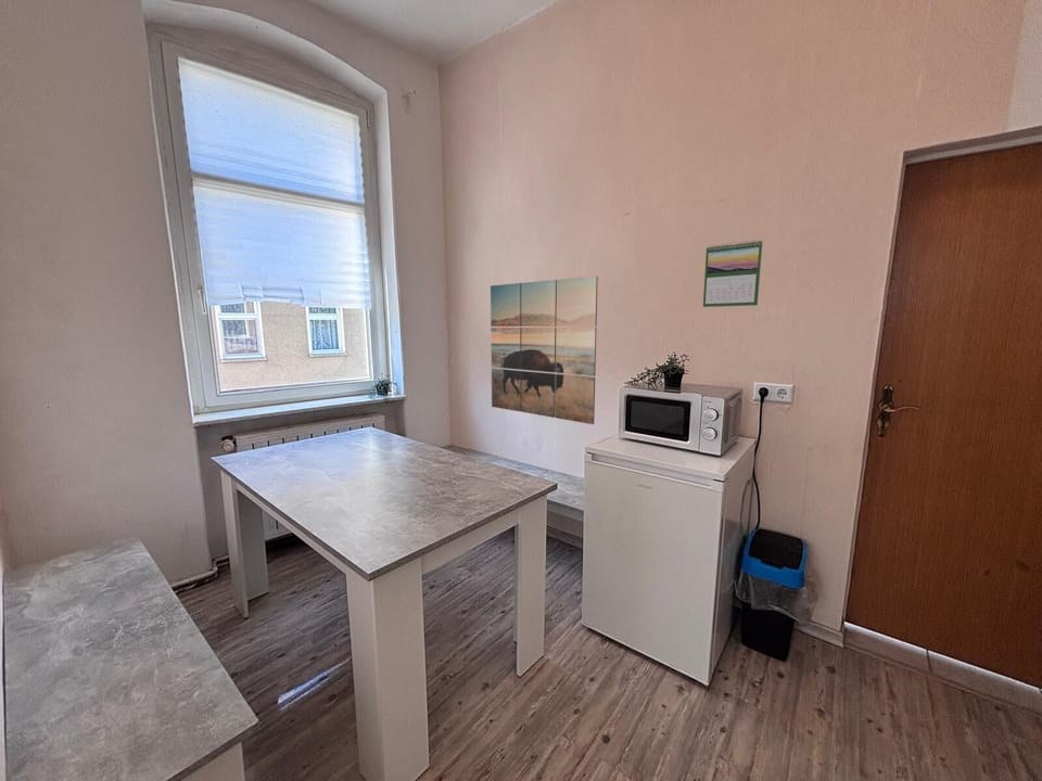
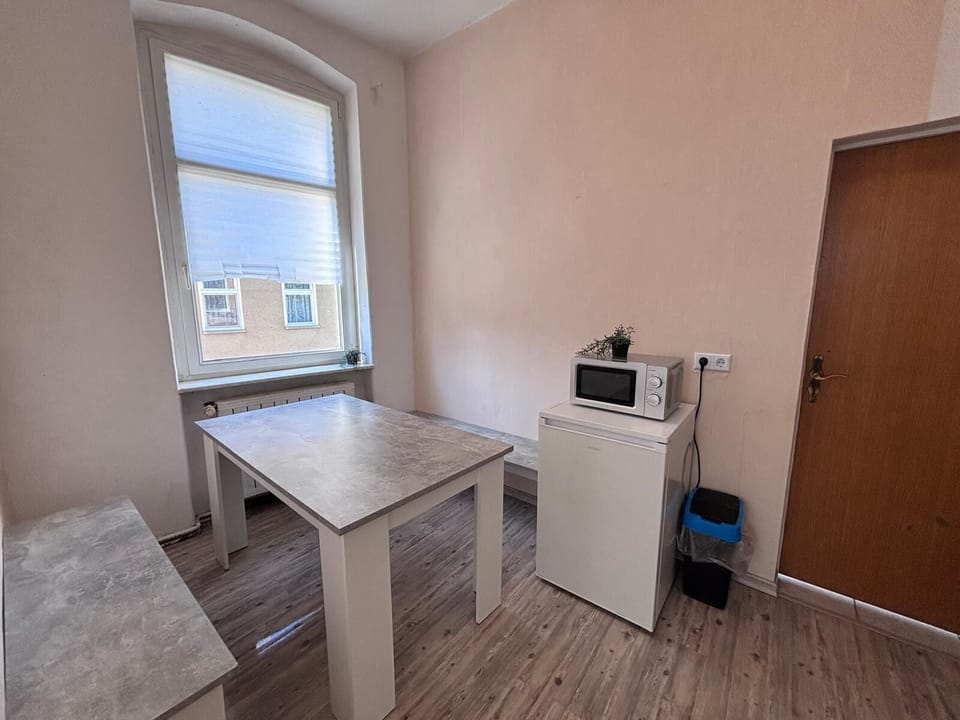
- wall art (538, 349)
- calendar (730, 273)
